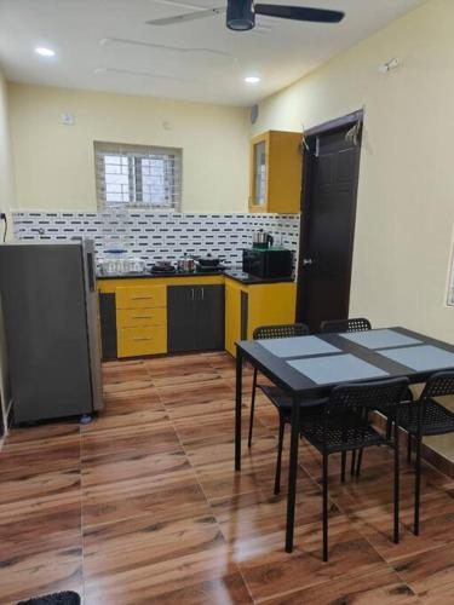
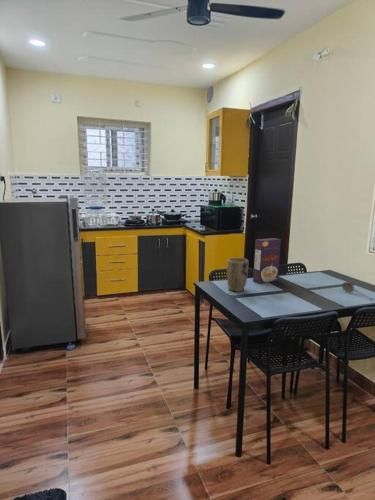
+ cereal box (266, 260)
+ plant pot (237, 274)
+ soupspoon (358, 291)
